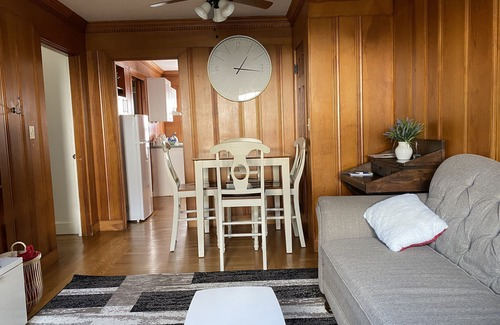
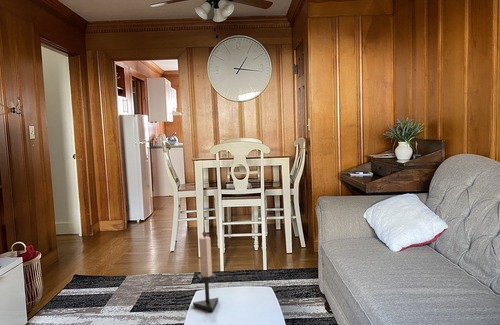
+ candle holder (206, 267)
